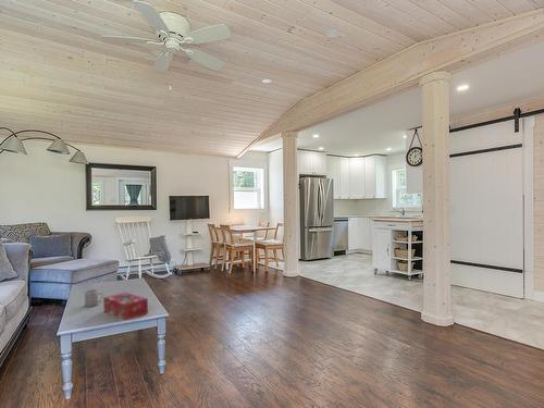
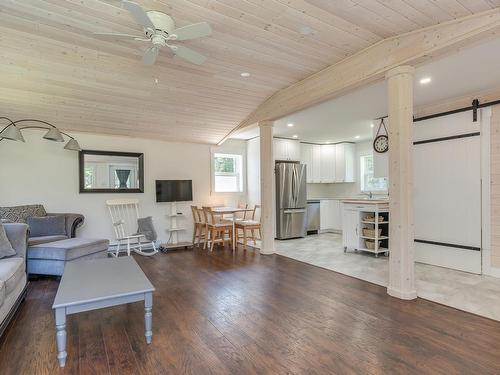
- mug (94, 297)
- tissue box (125, 305)
